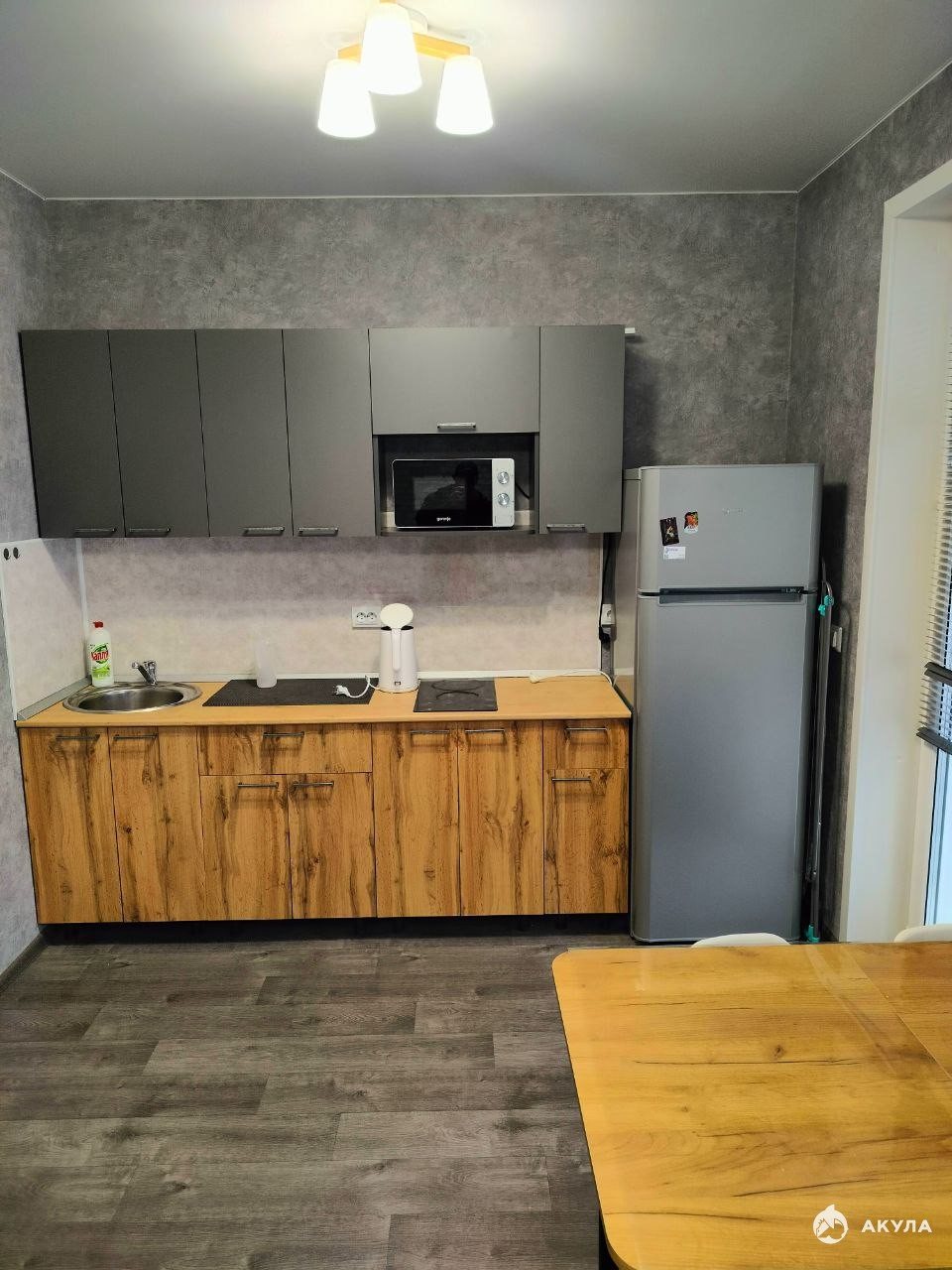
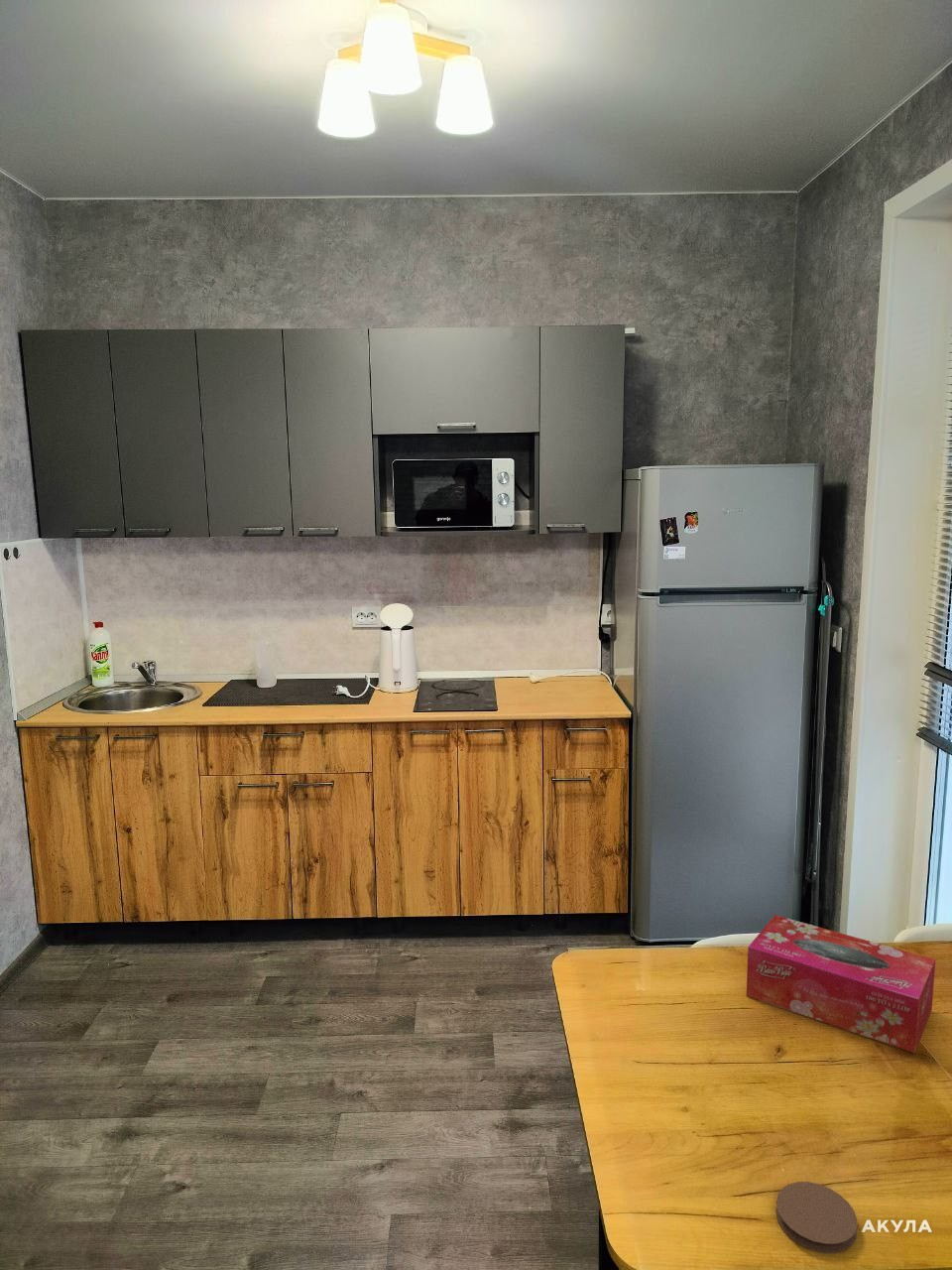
+ coaster (815, 1215)
+ tissue box (838, 977)
